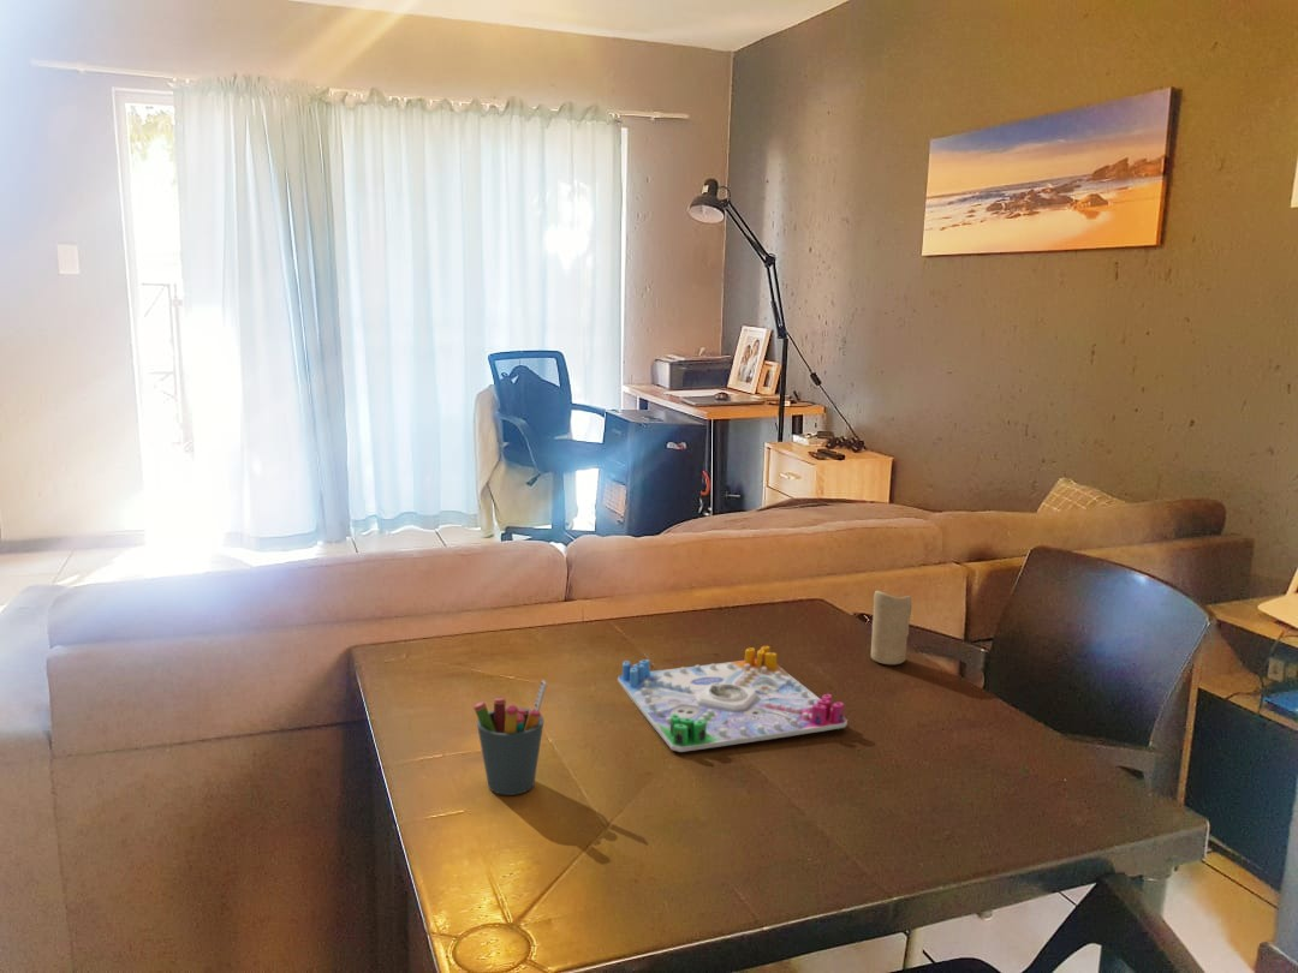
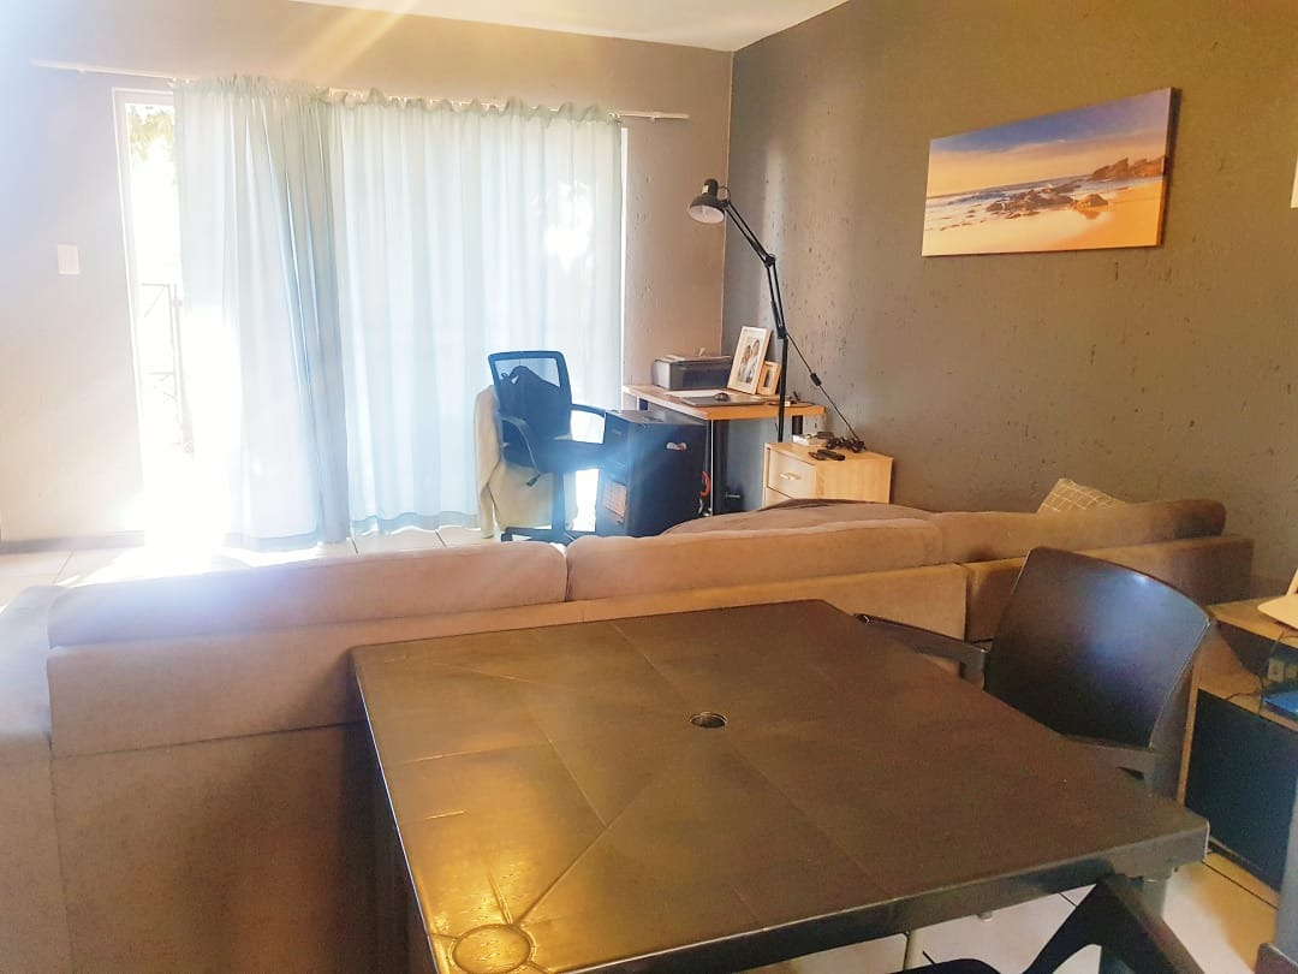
- board game (726, 692)
- candle (891, 625)
- pen holder (511, 735)
